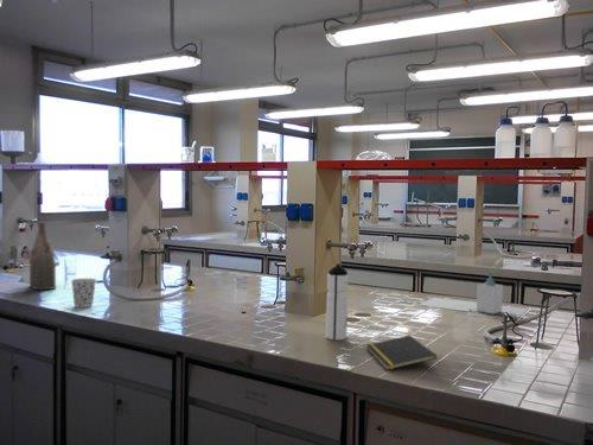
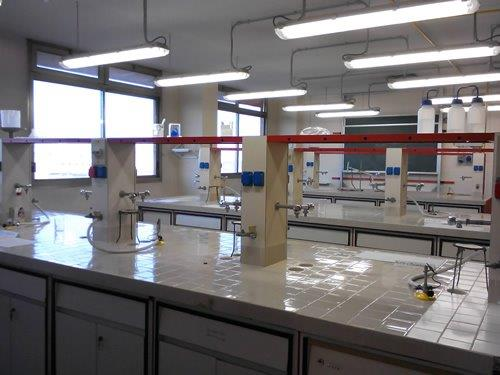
- flask (43, 254)
- notepad (398, 351)
- cup (83, 292)
- soap bottle (490, 291)
- water bottle (337, 300)
